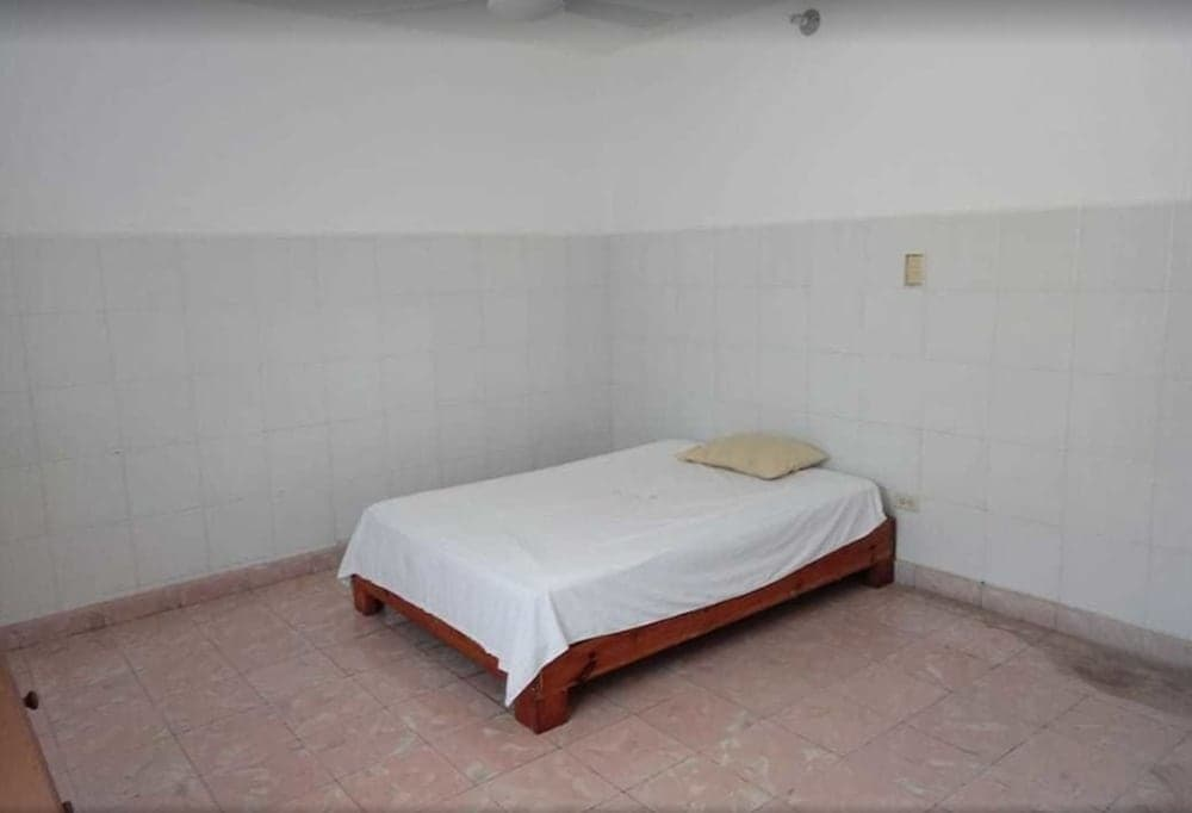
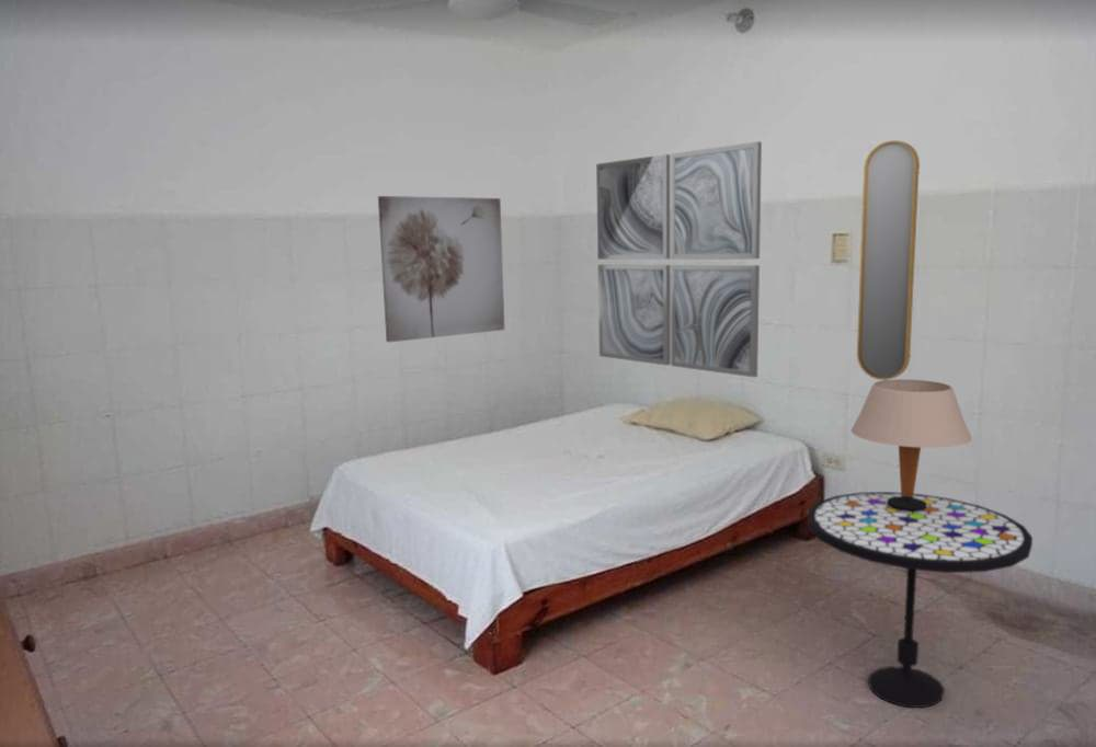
+ wall art (671, 258)
+ side table (910, 607)
+ home mirror (887, 263)
+ wall art (445, 267)
+ table lamp (909, 446)
